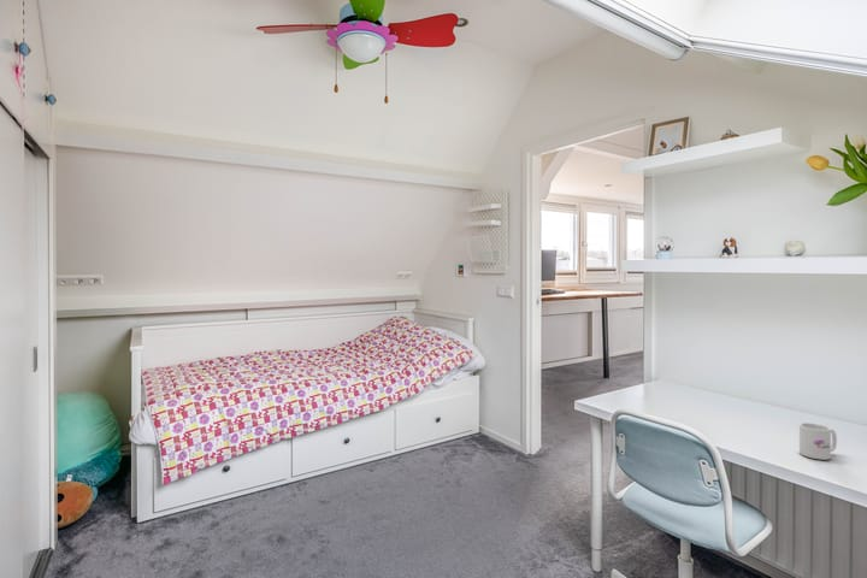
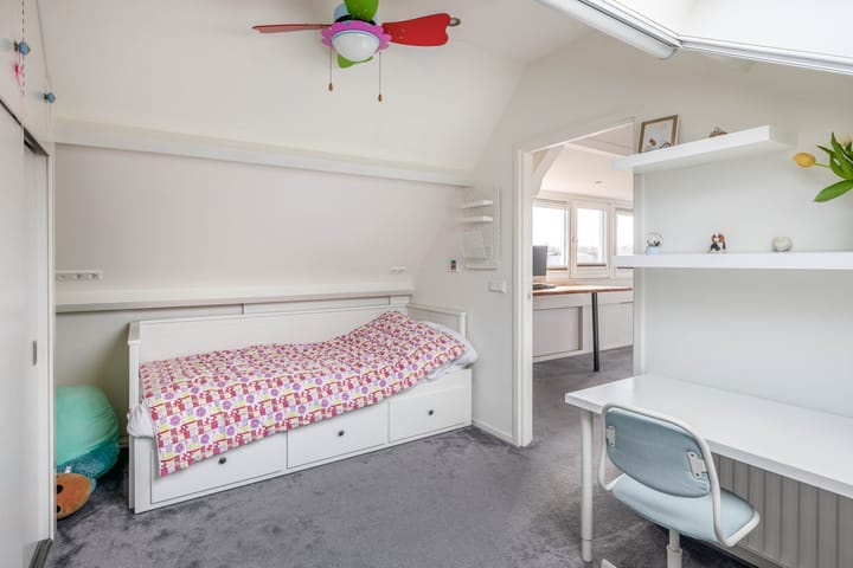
- mug (819, 440)
